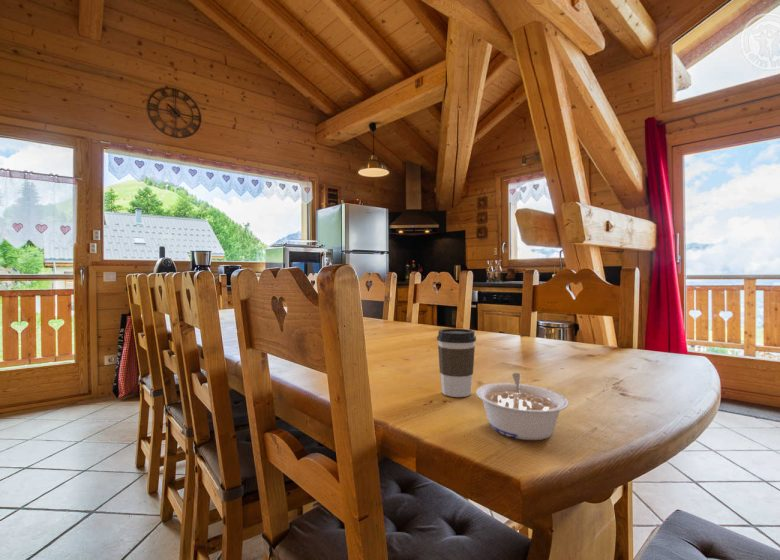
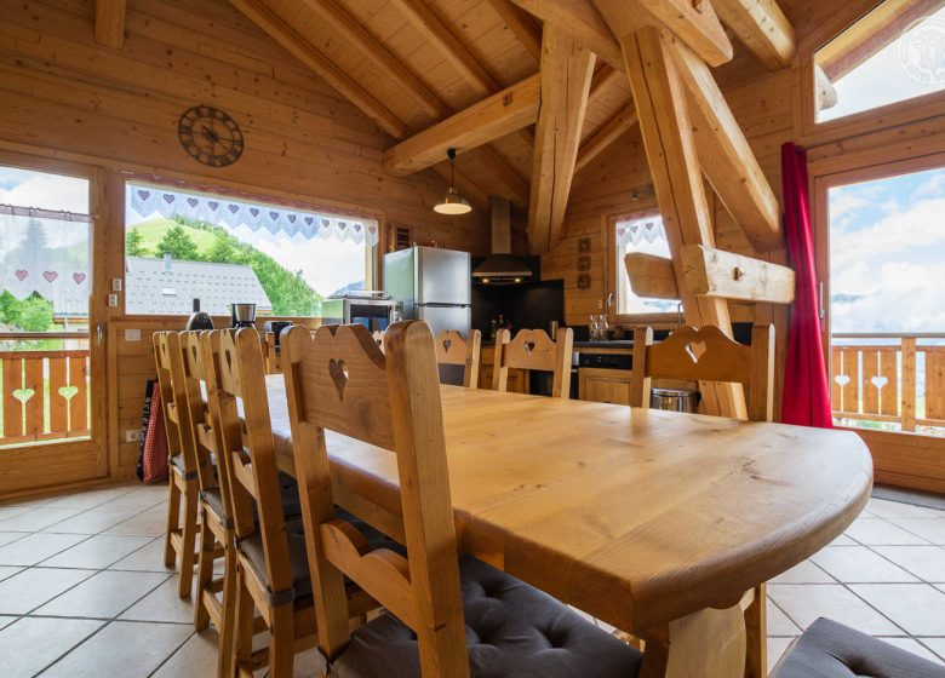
- coffee cup (456, 361)
- legume (517, 407)
